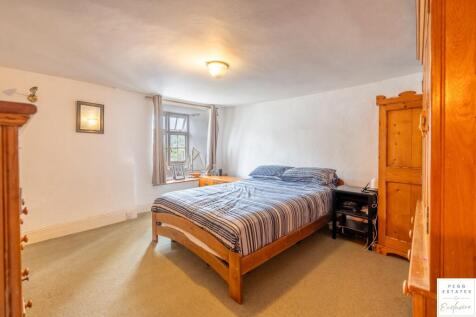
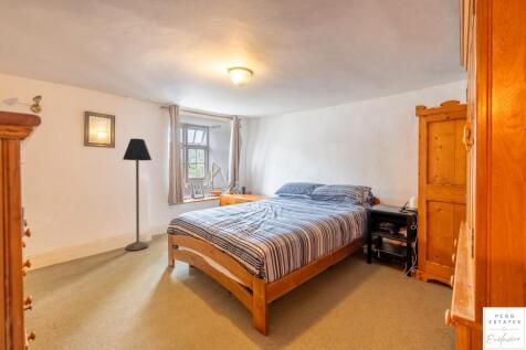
+ floor lamp (137, 192)
